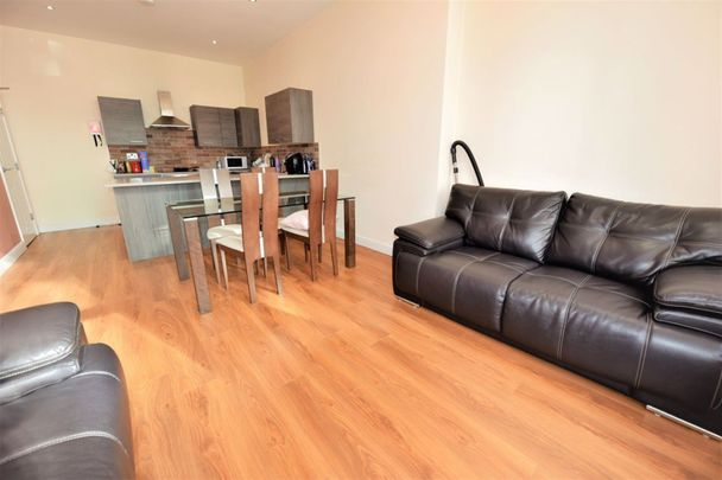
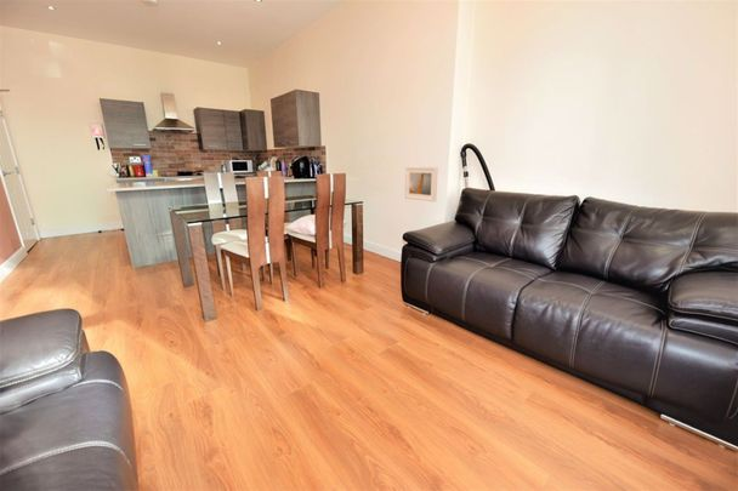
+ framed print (420, 183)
